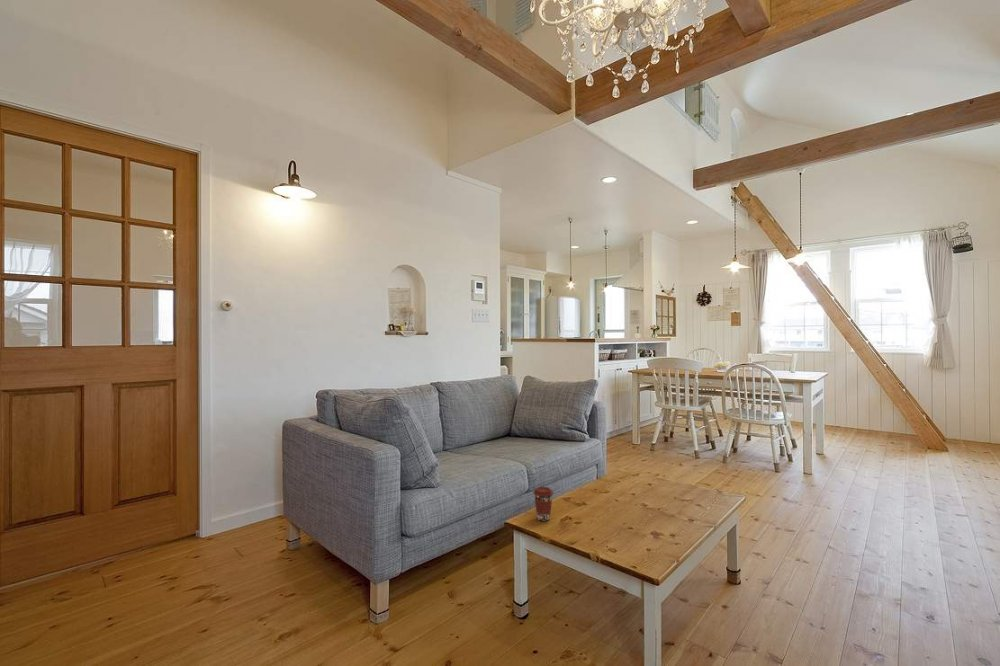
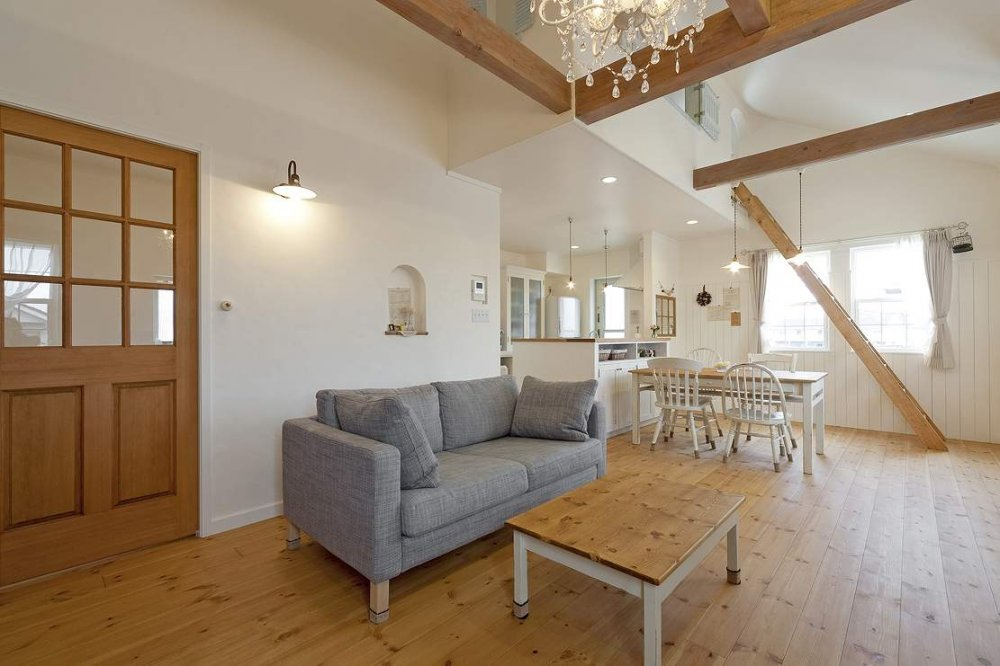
- coffee cup (543, 503)
